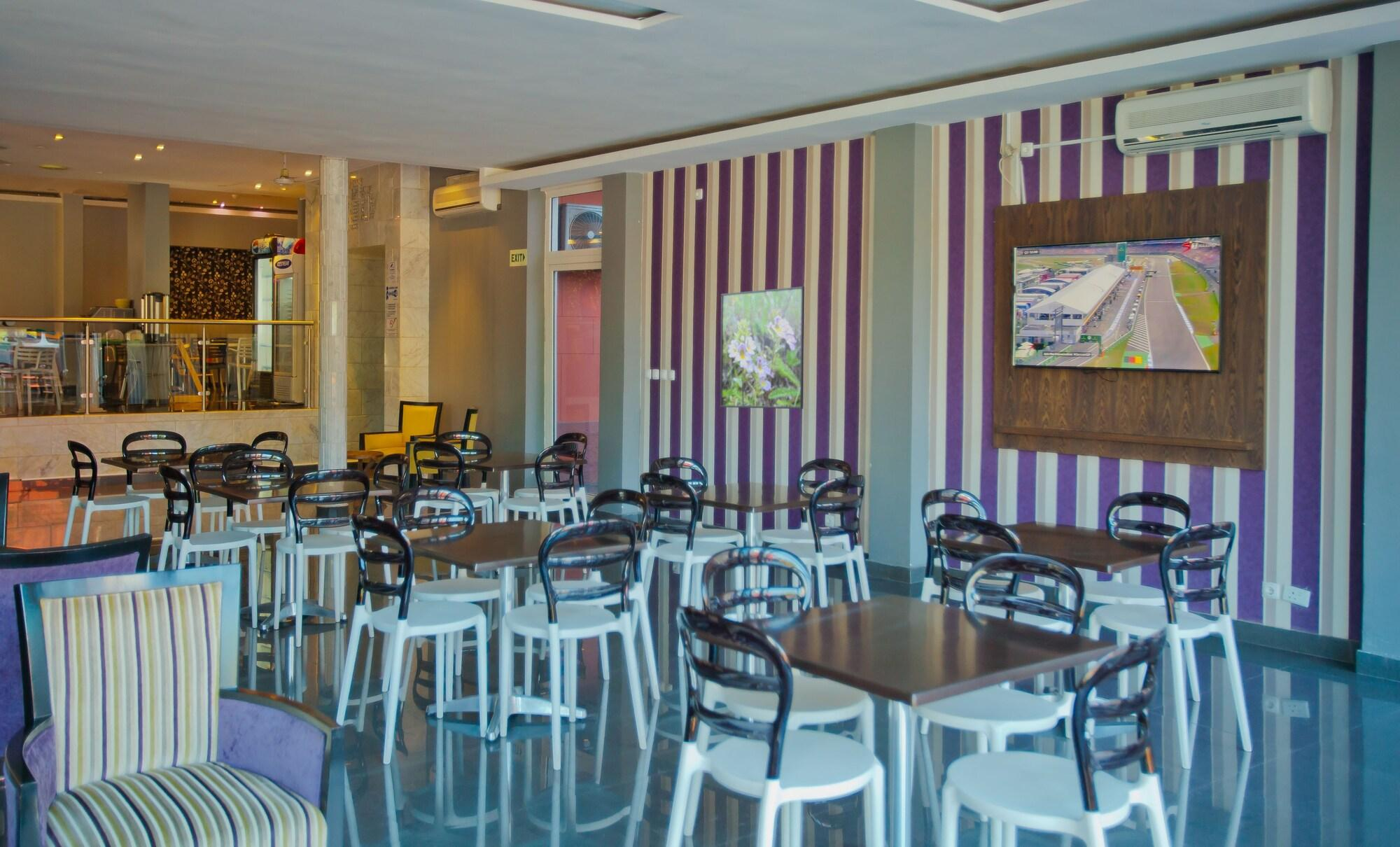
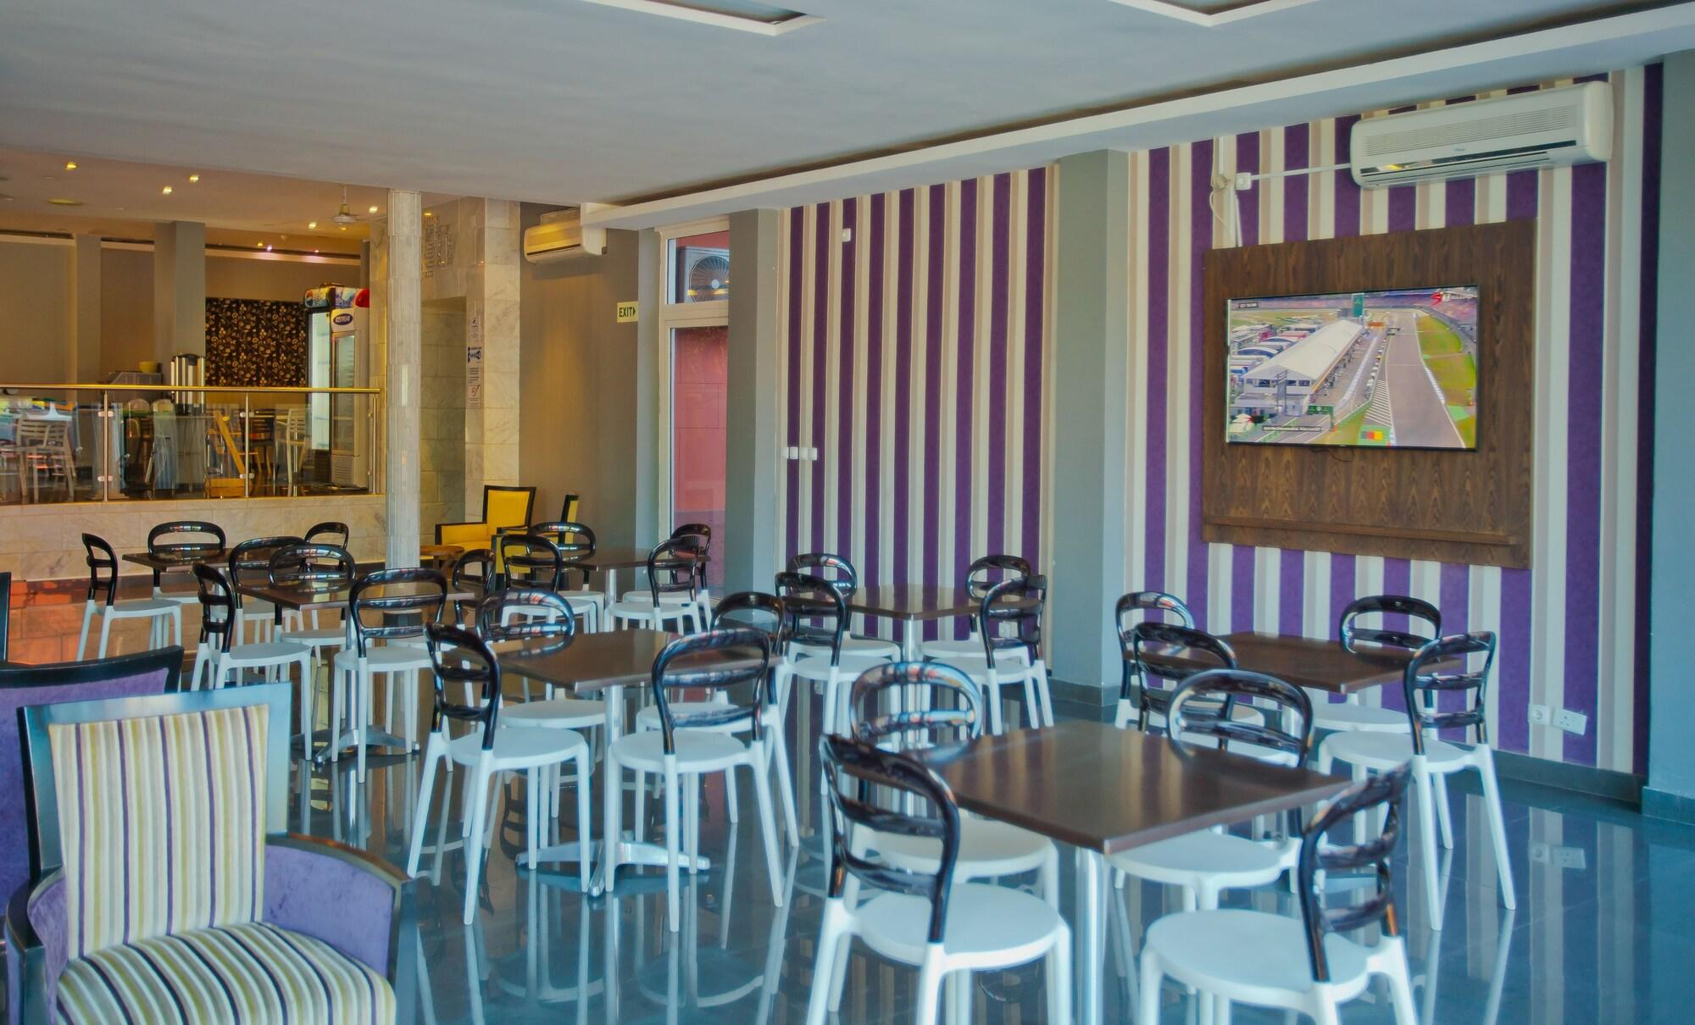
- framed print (760, 349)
